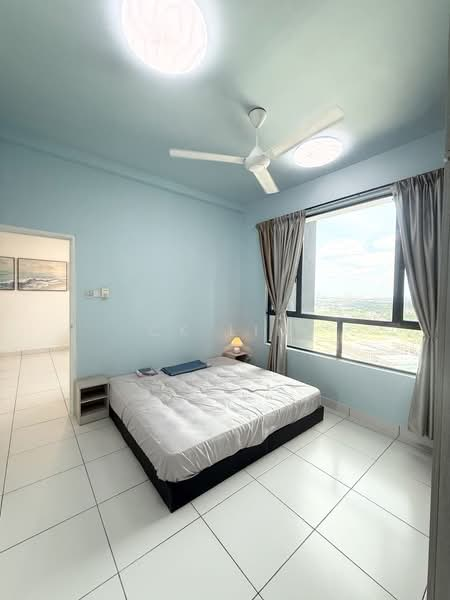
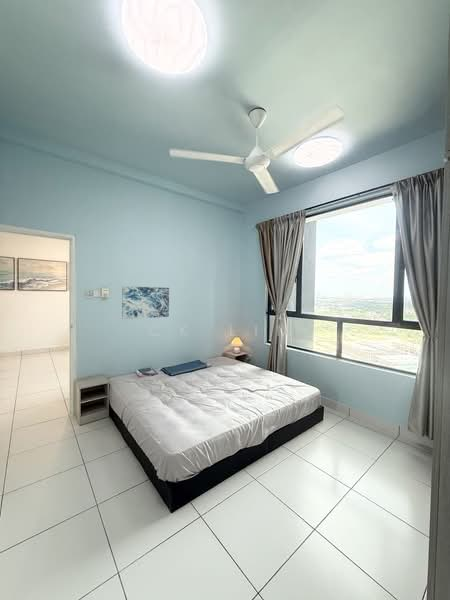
+ wall art (146, 302)
